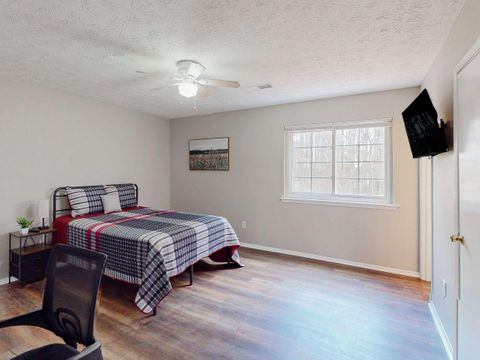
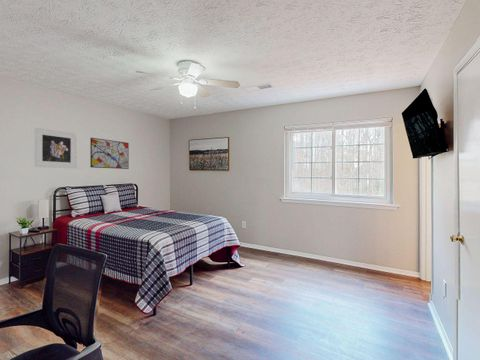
+ wall art (110, 154)
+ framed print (56, 149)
